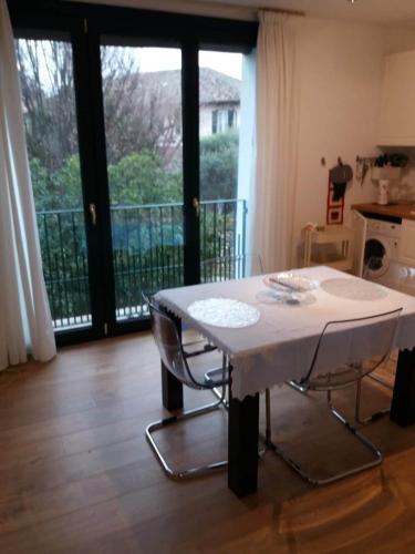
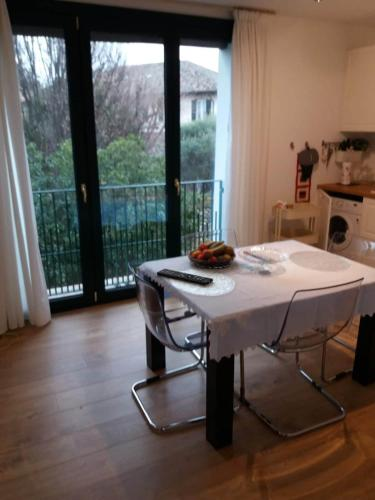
+ fruit bowl (211, 252)
+ remote control (184, 276)
